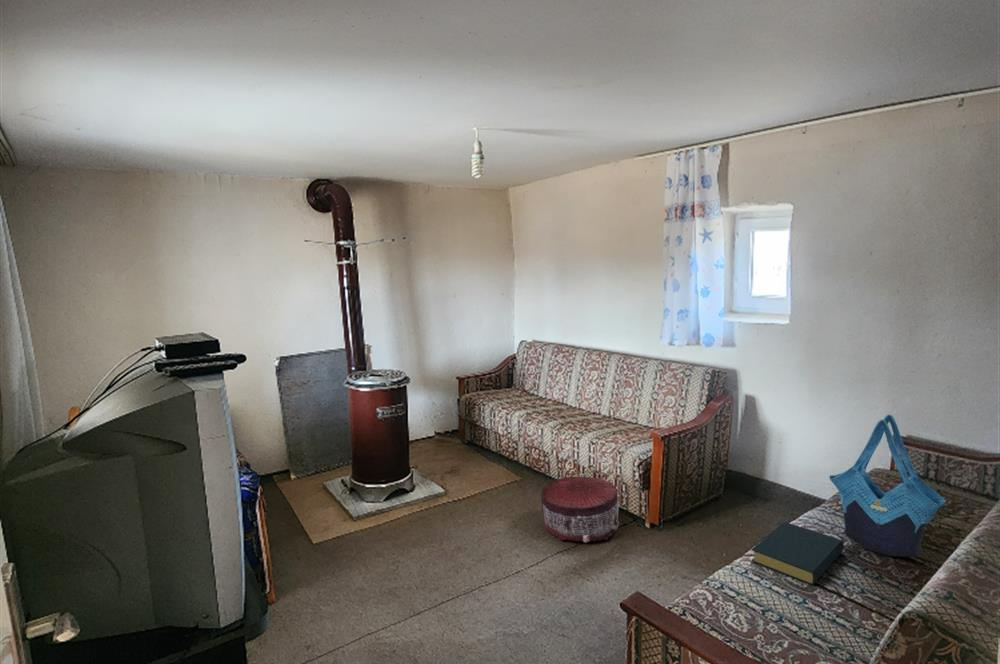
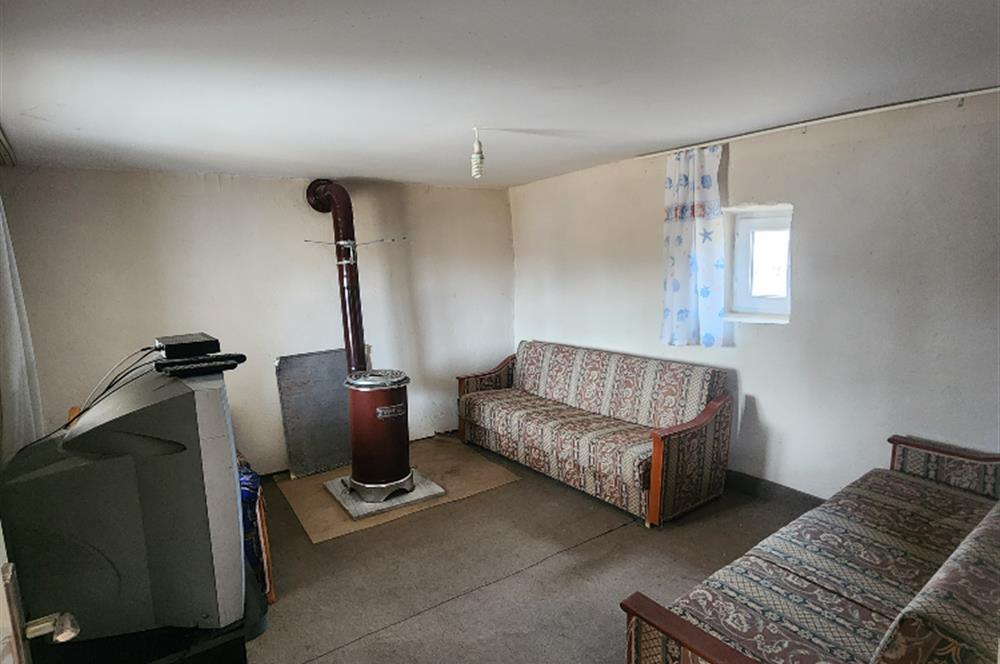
- hardback book (797, 550)
- tote bag (881, 490)
- pouf (580, 505)
